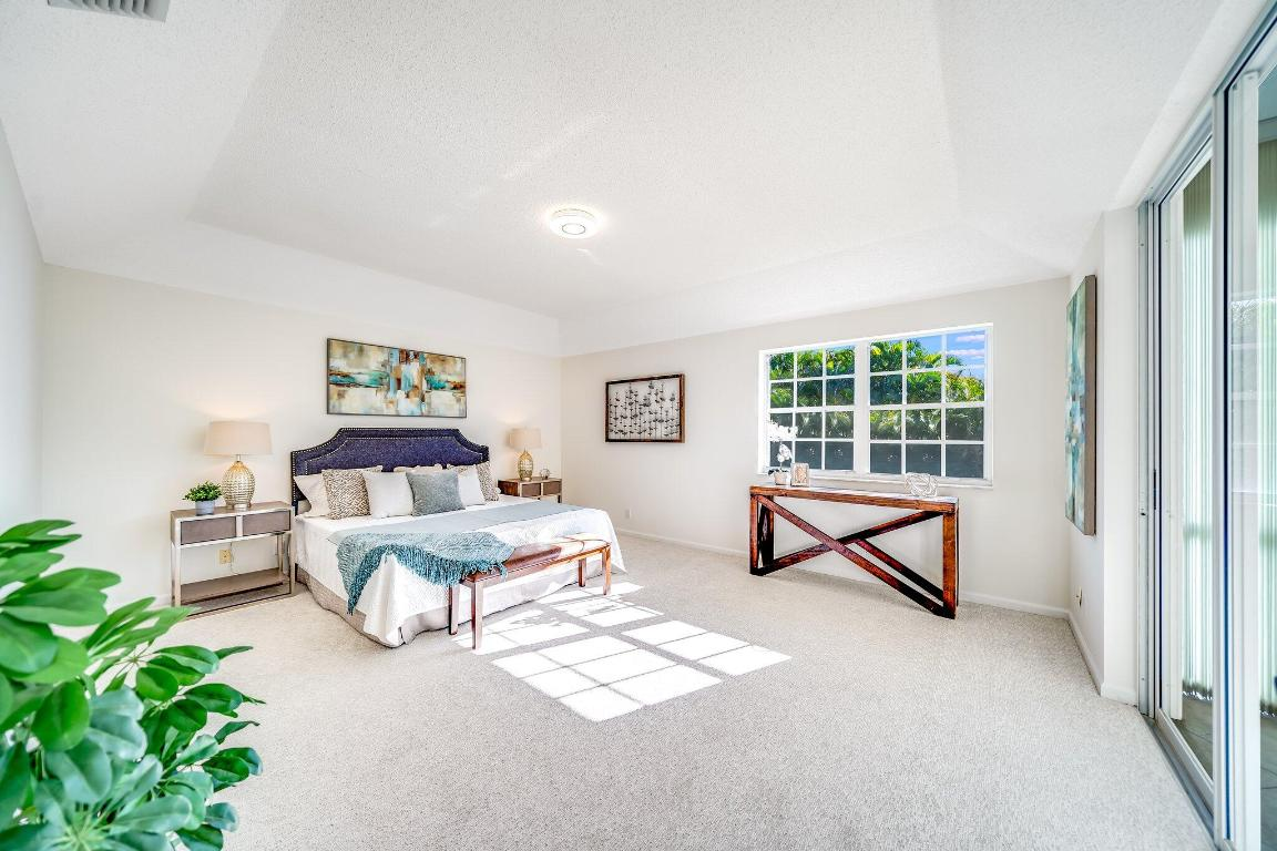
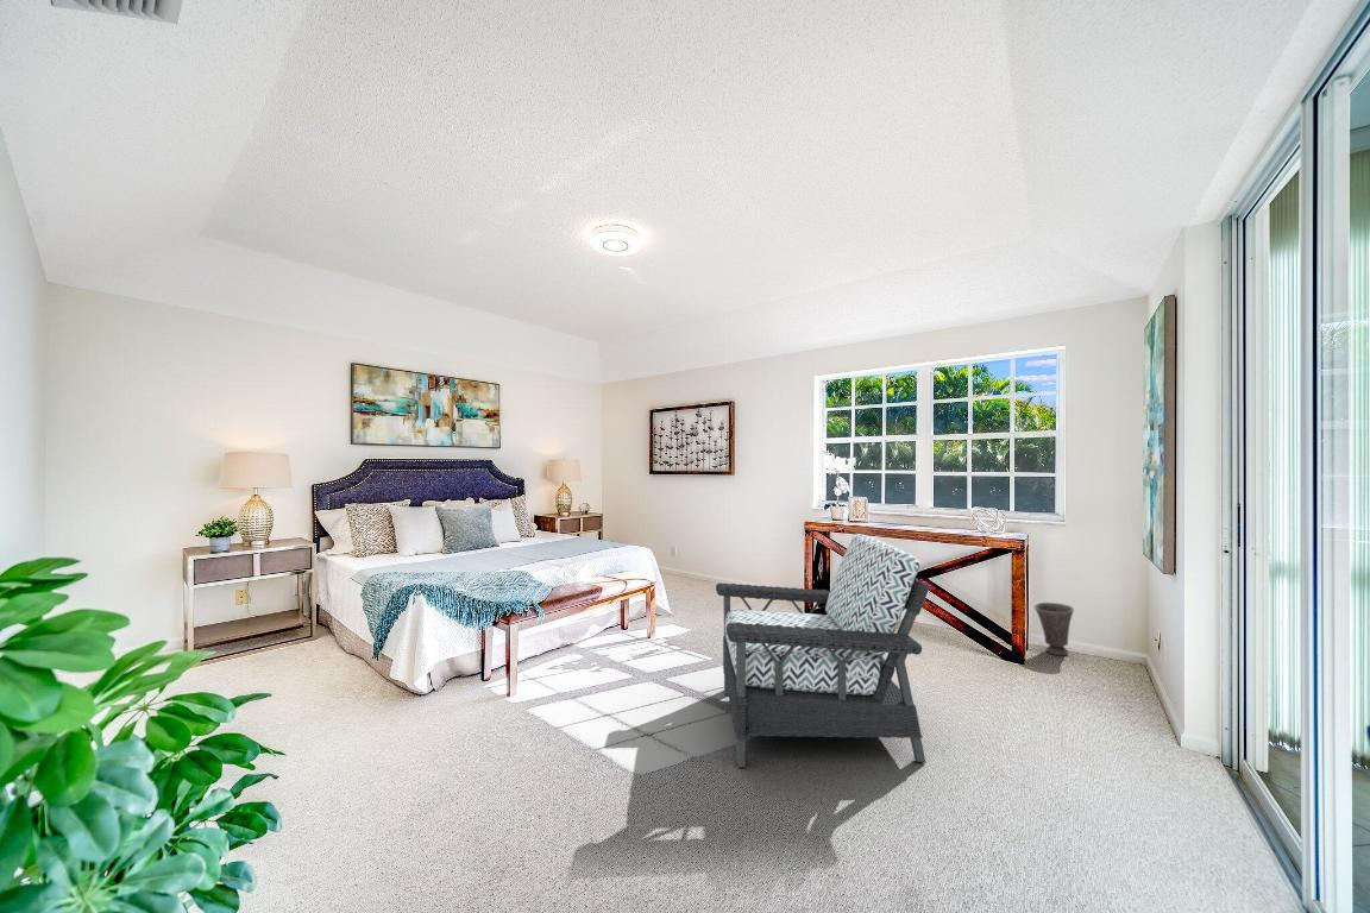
+ vase (1054, 629)
+ armchair (811, 631)
